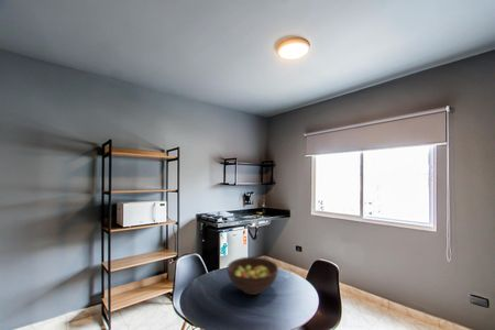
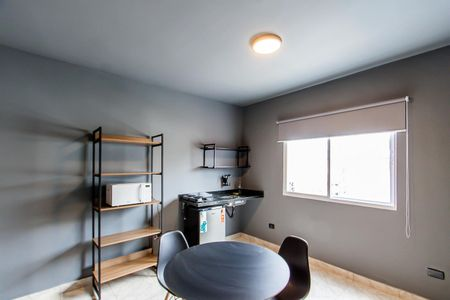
- fruit bowl (252, 277)
